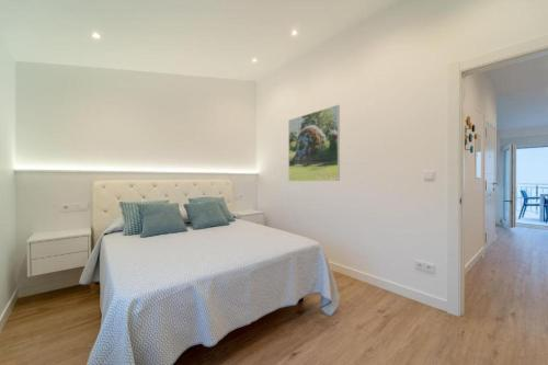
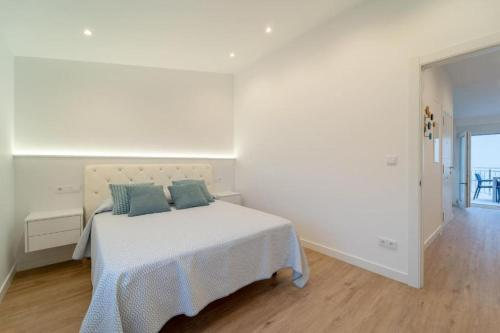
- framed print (311, 147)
